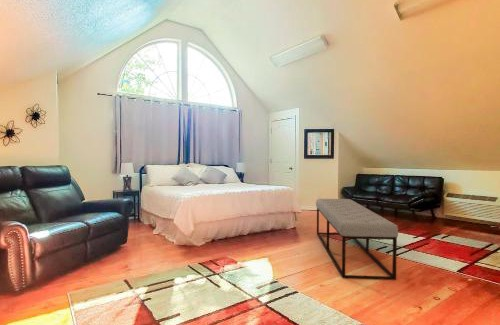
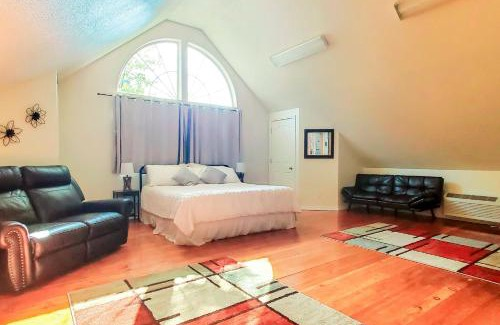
- bench (347, 230)
